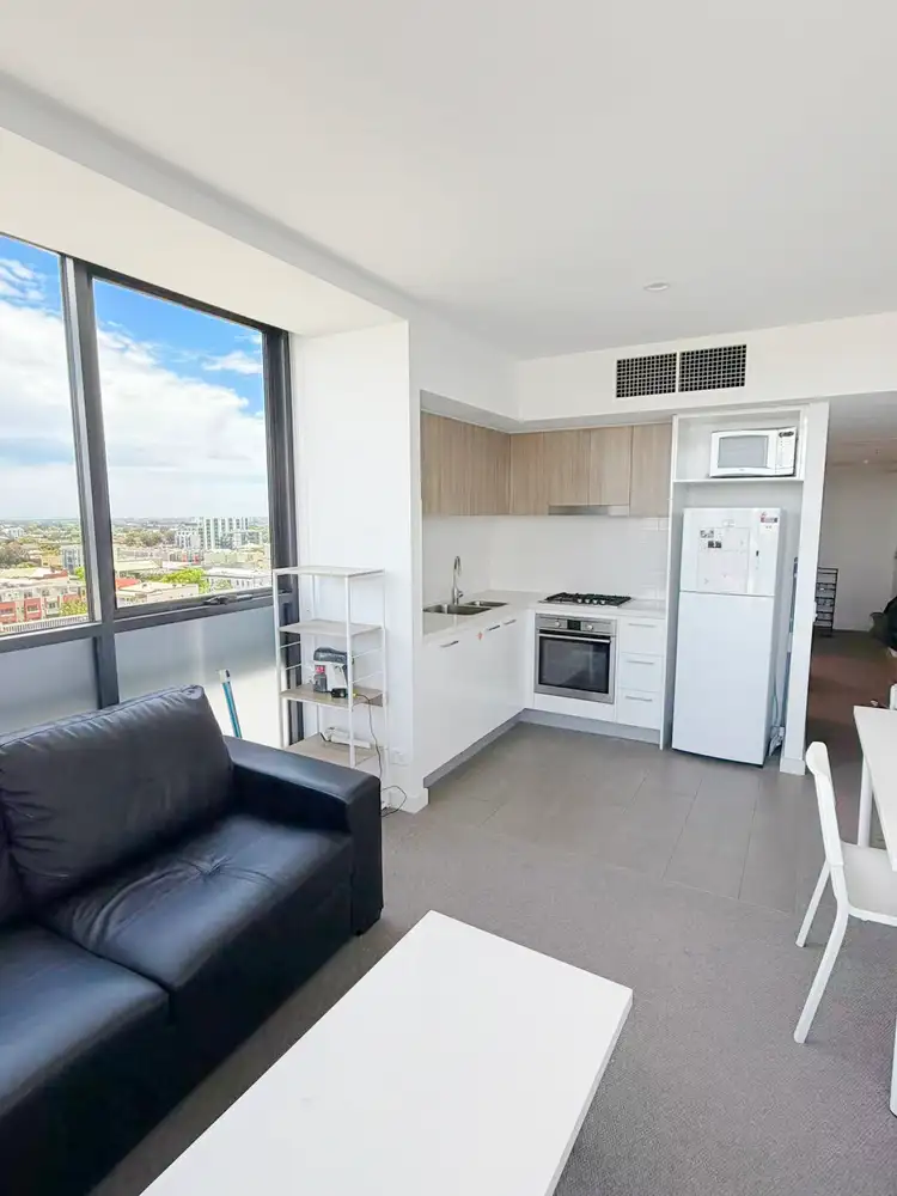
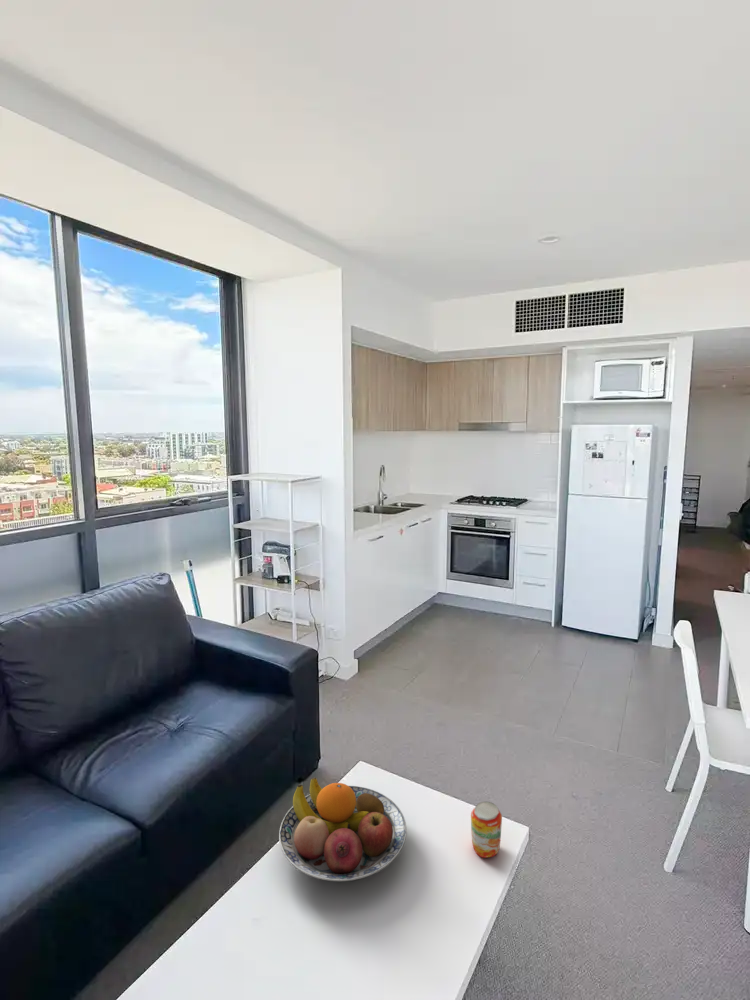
+ beverage can (486, 829)
+ fruit bowl (343, 822)
